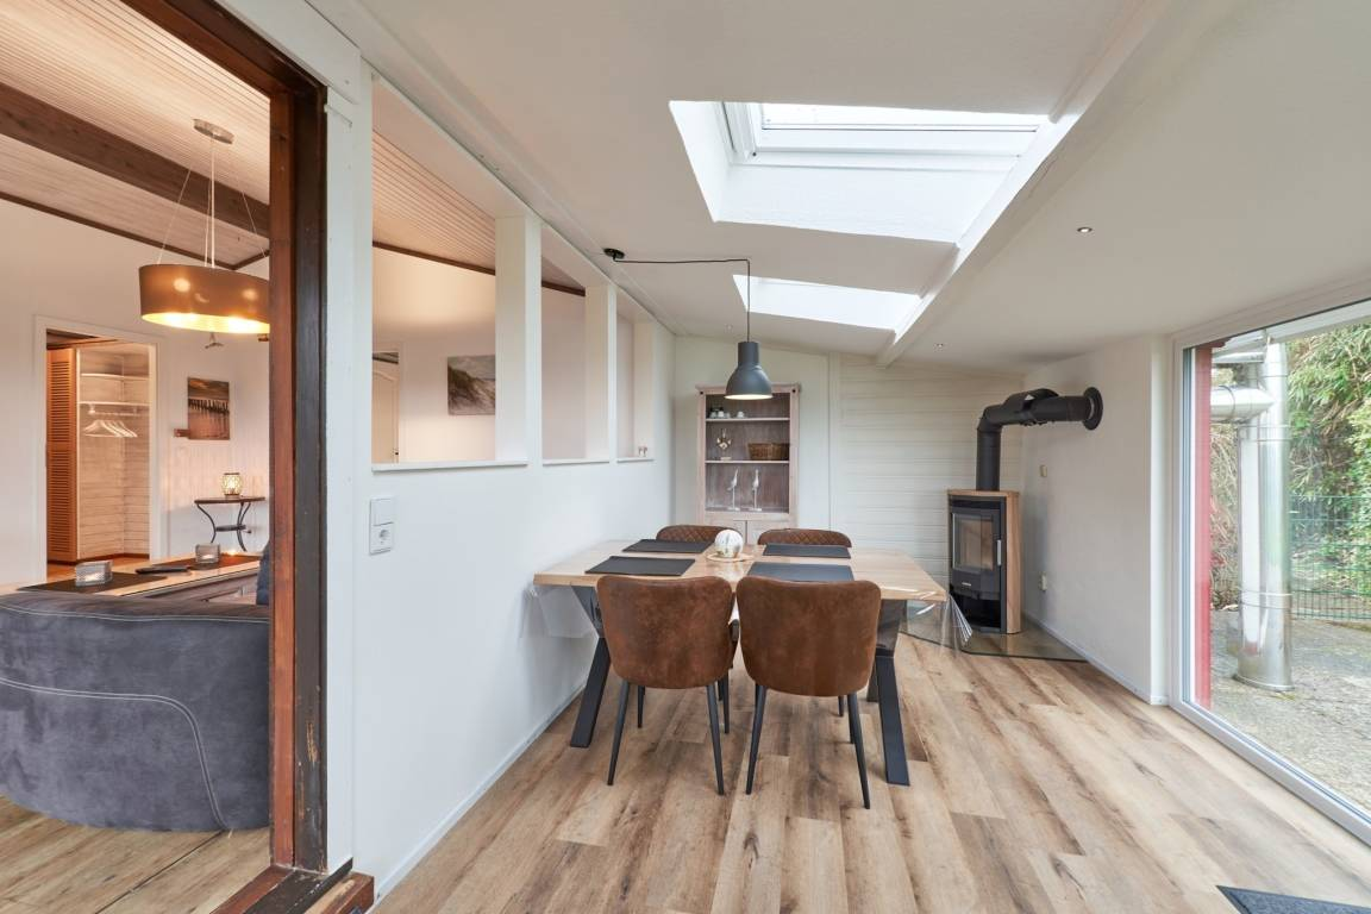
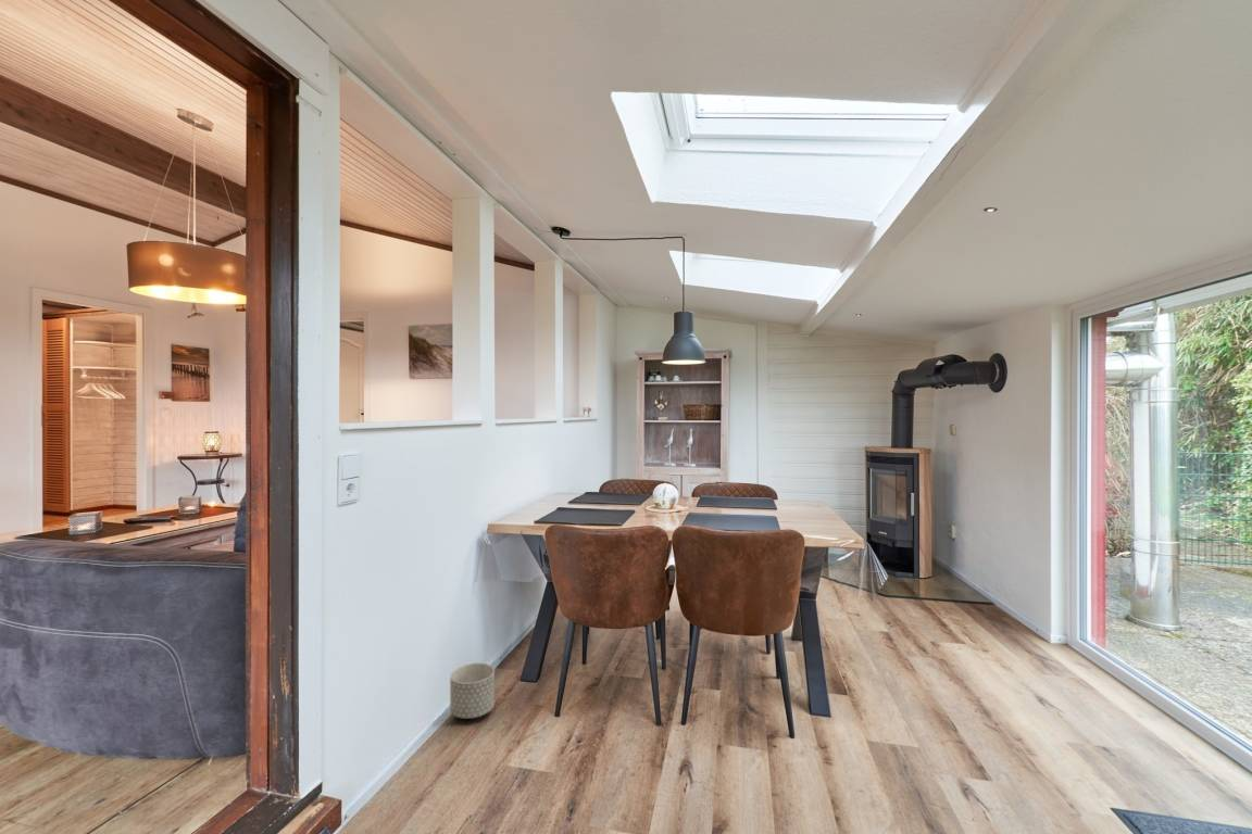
+ planter (472, 693)
